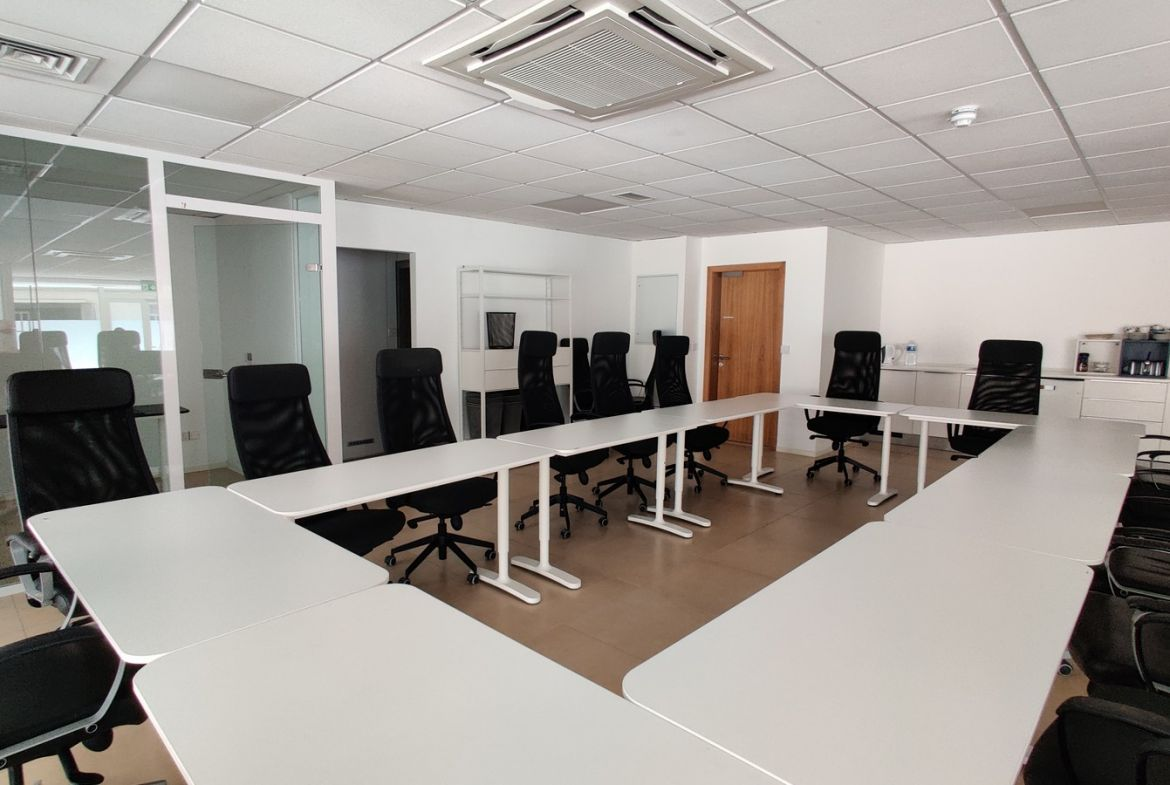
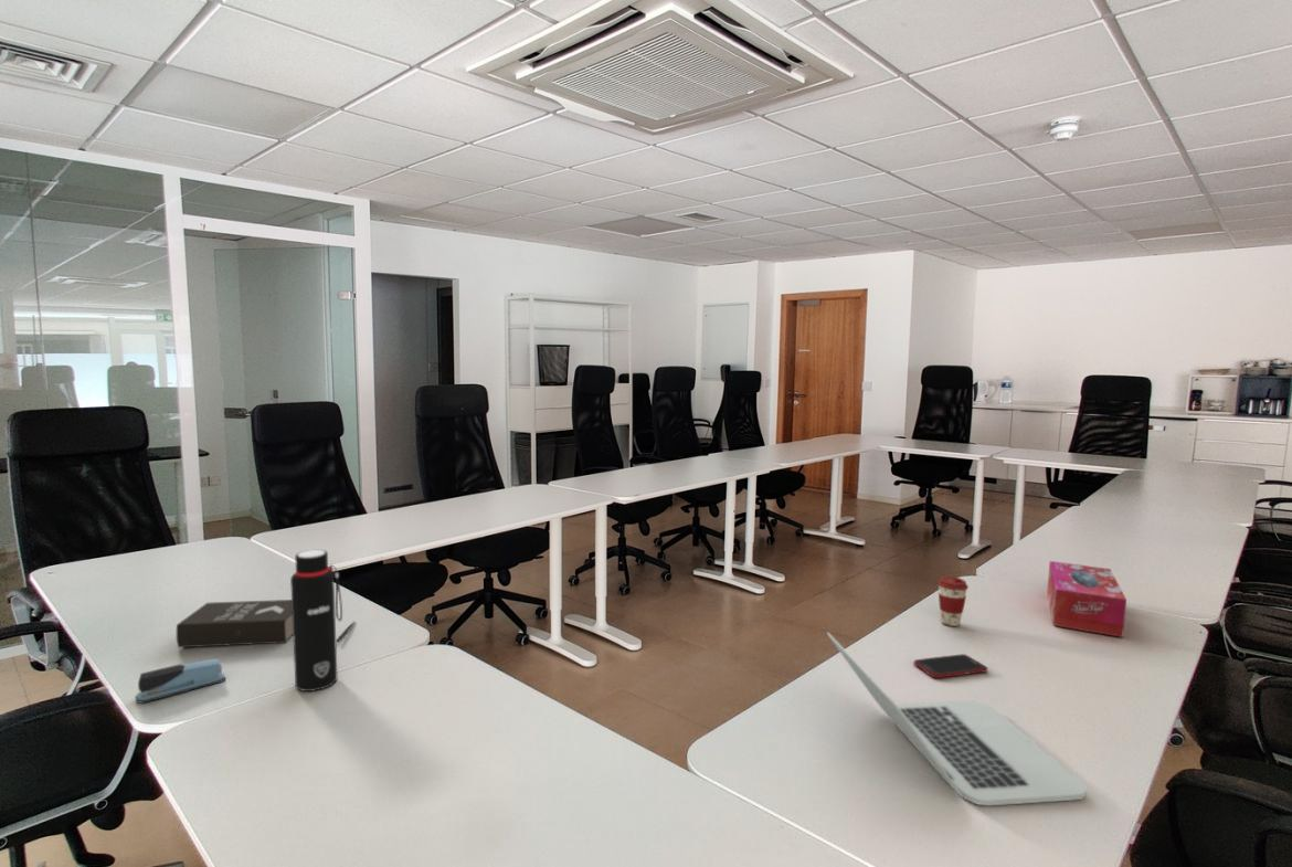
+ water bottle (318, 617)
+ stapler (180, 677)
+ book (244, 622)
+ tissue box (1082, 595)
+ pen (347, 630)
+ laptop (945, 705)
+ coffee cup (951, 601)
+ cell phone (950, 666)
